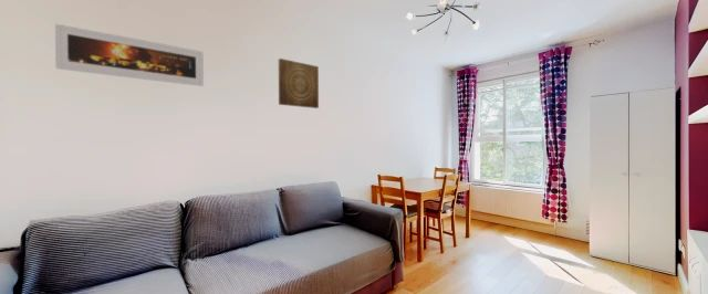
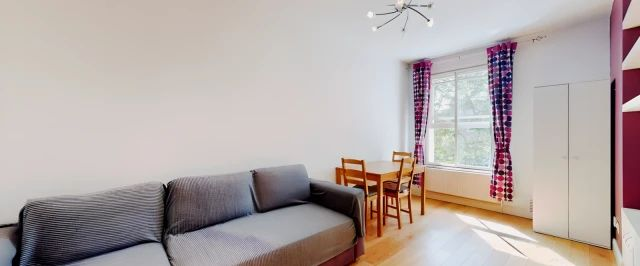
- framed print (138, 59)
- wall art (299, 84)
